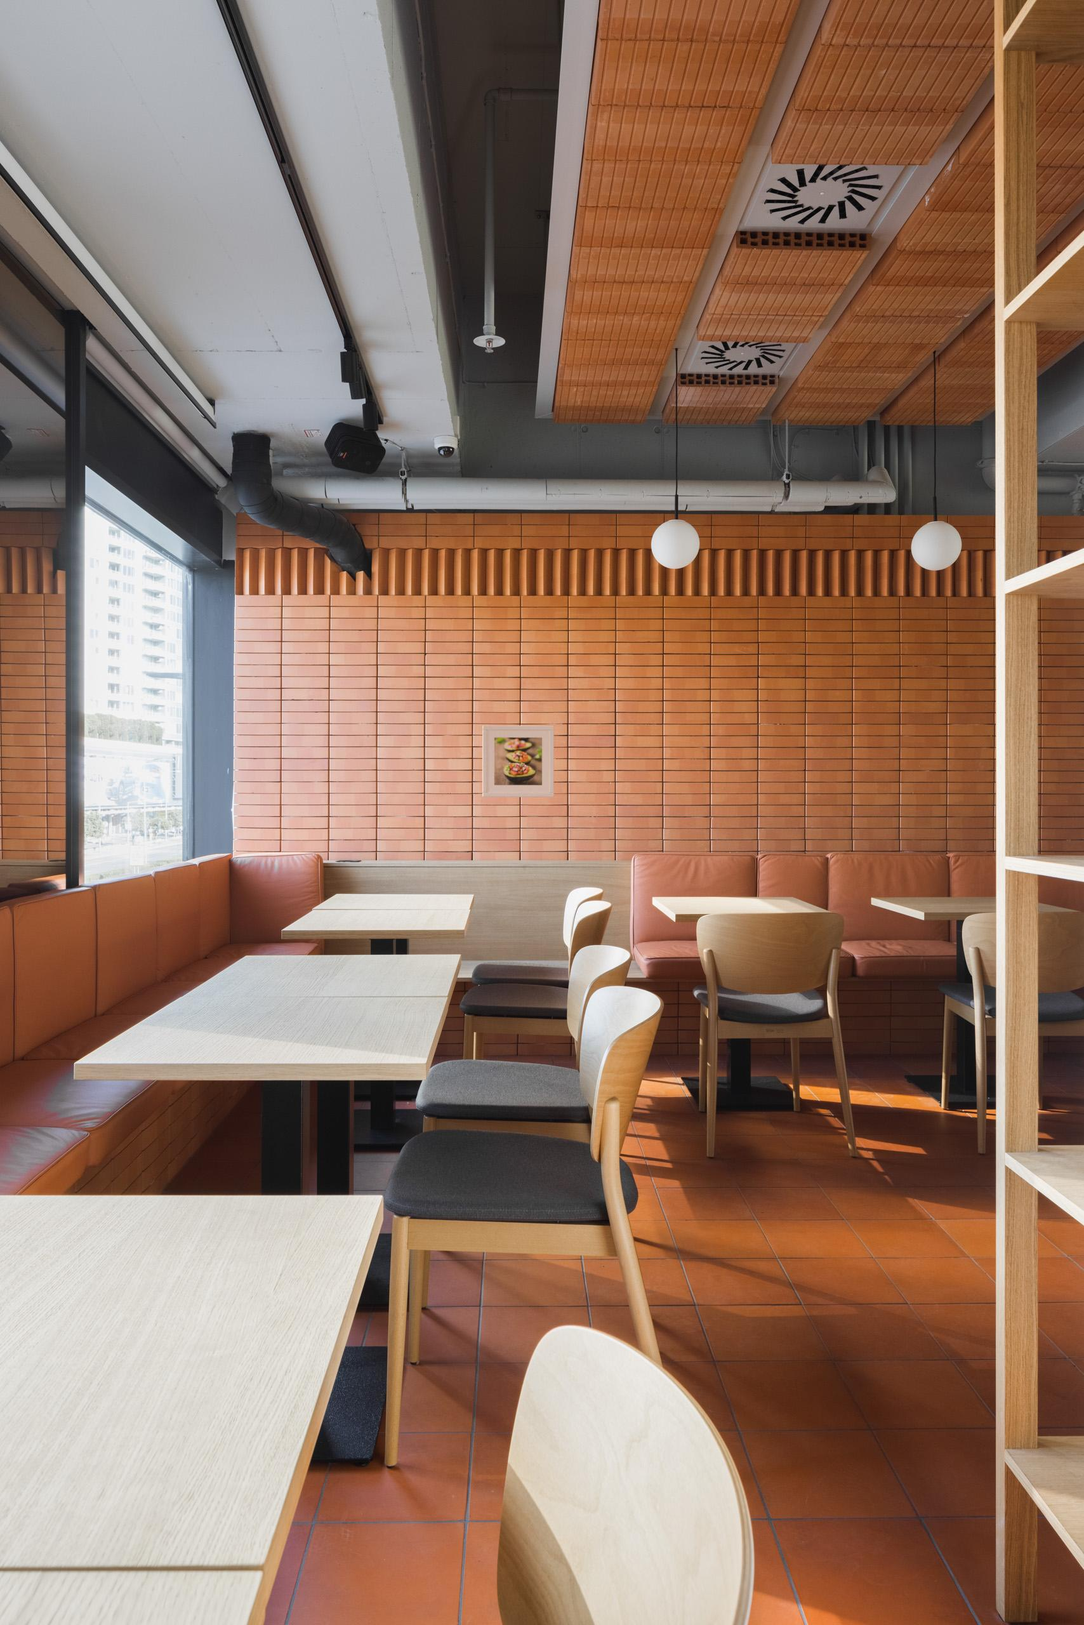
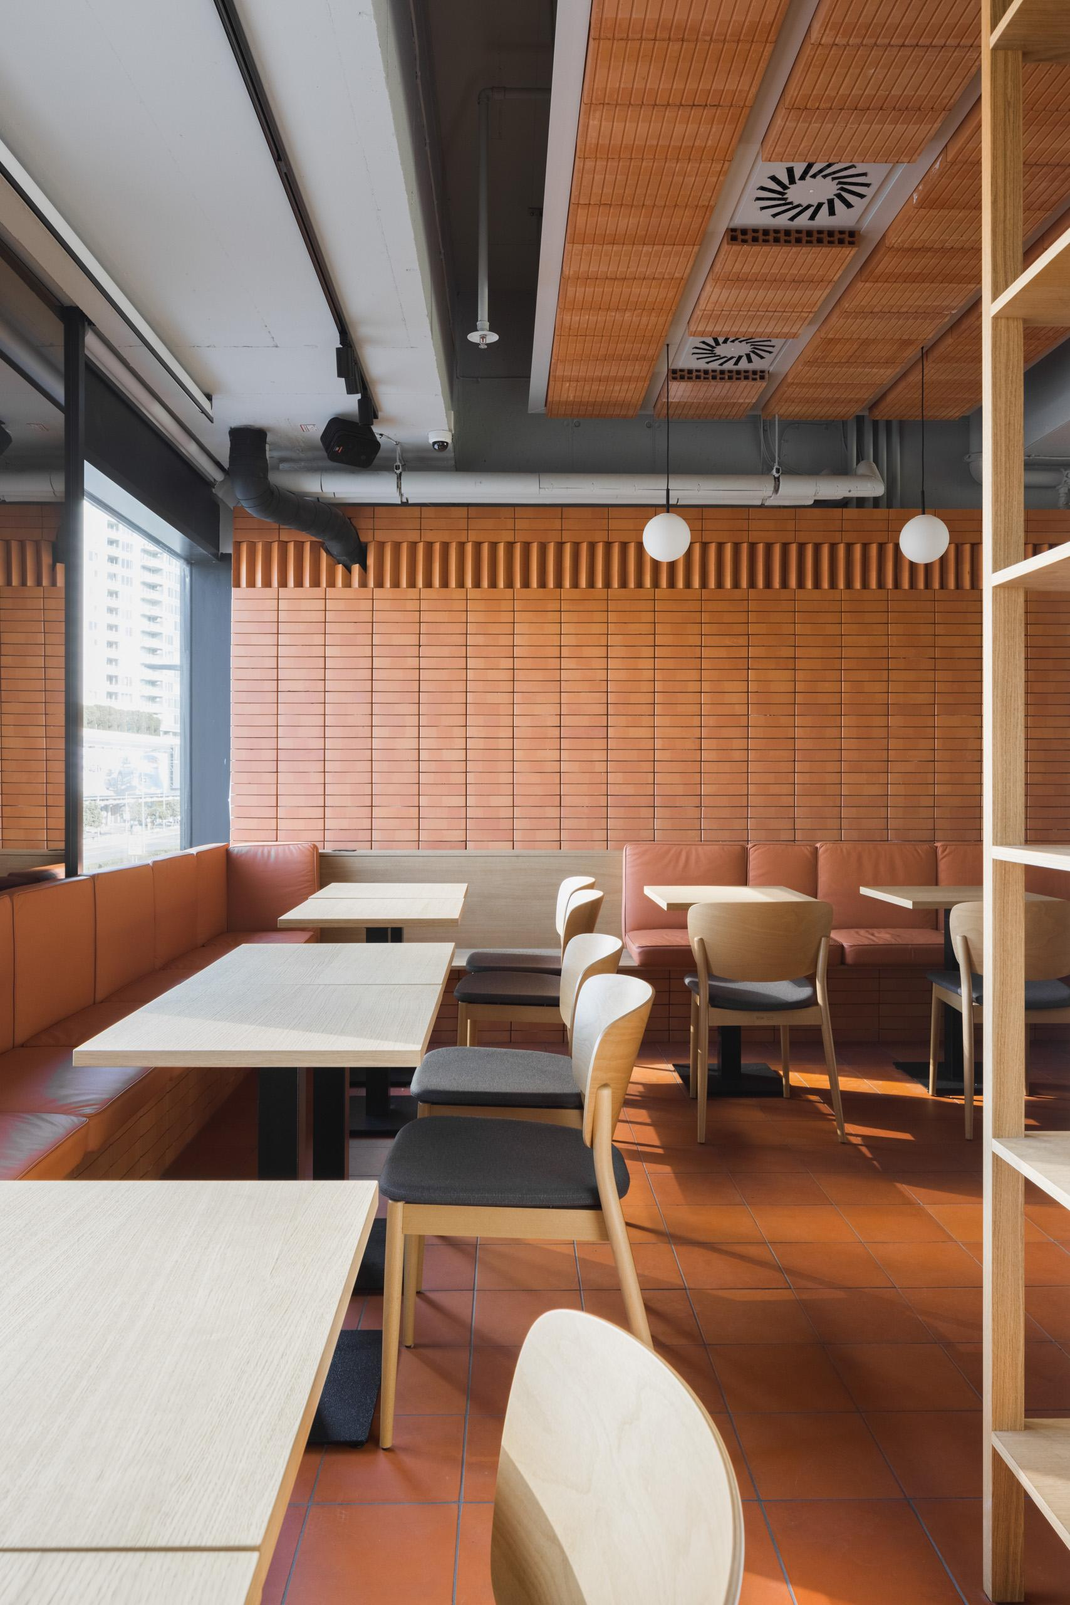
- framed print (518, 761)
